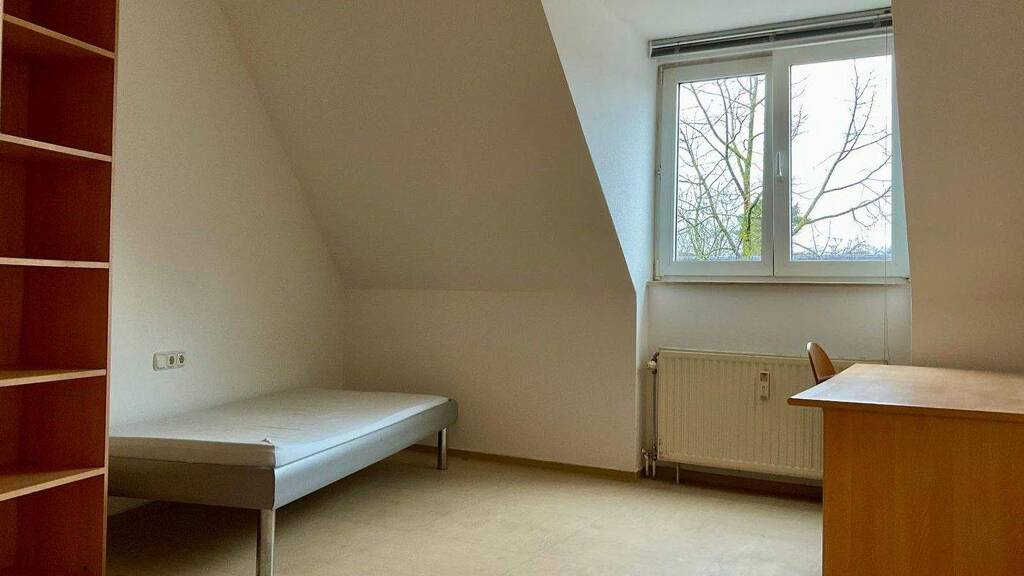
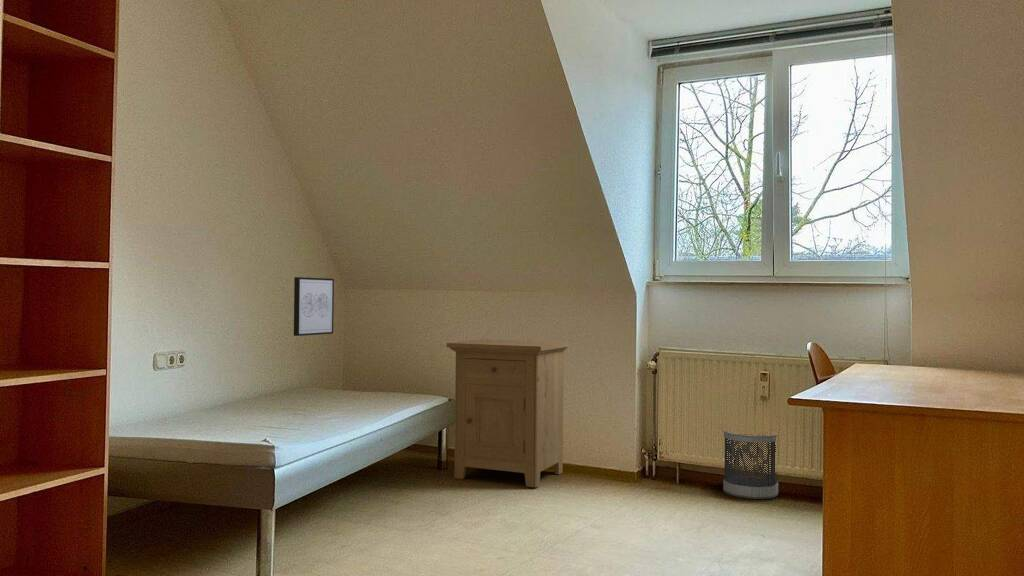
+ wastebasket (750, 462)
+ nightstand (508, 409)
+ wall art (314, 306)
